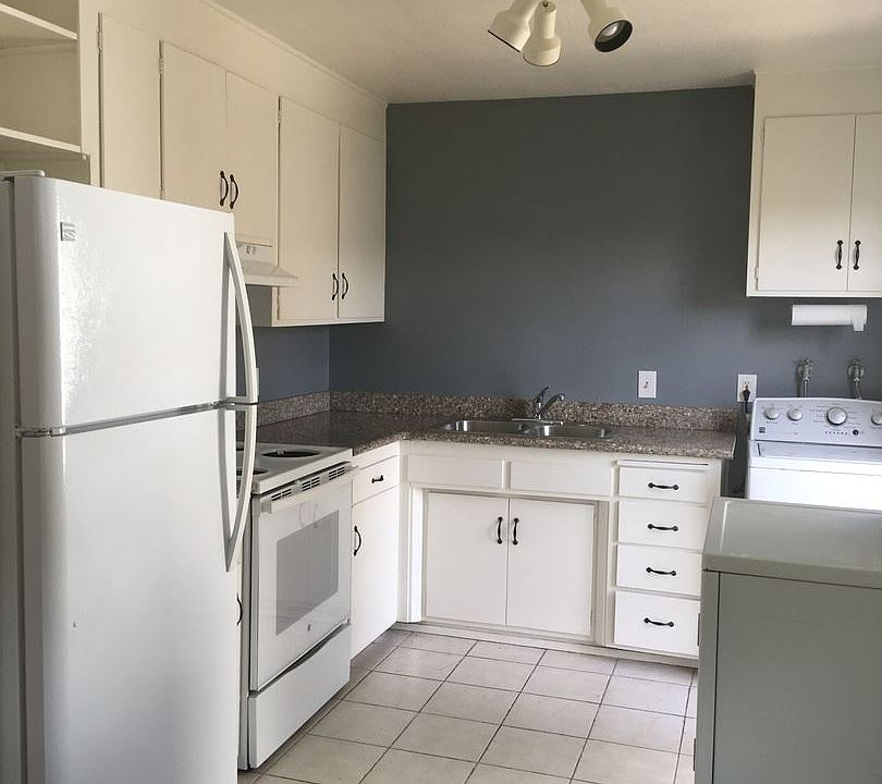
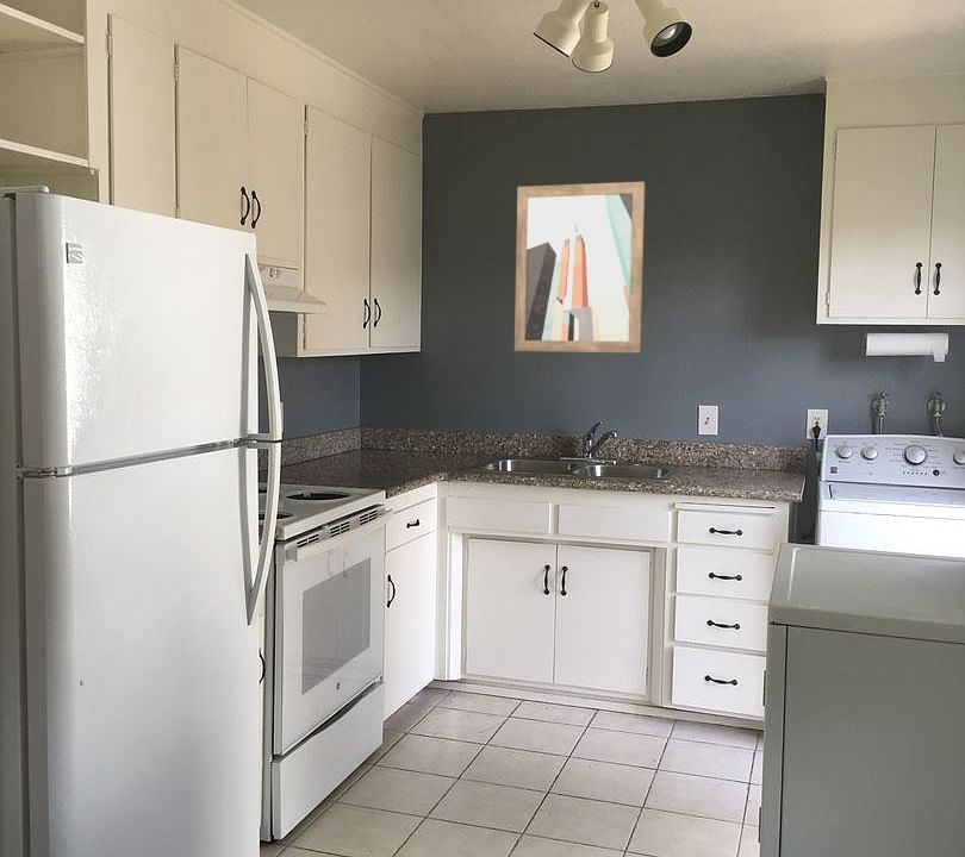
+ wall art (578, 268)
